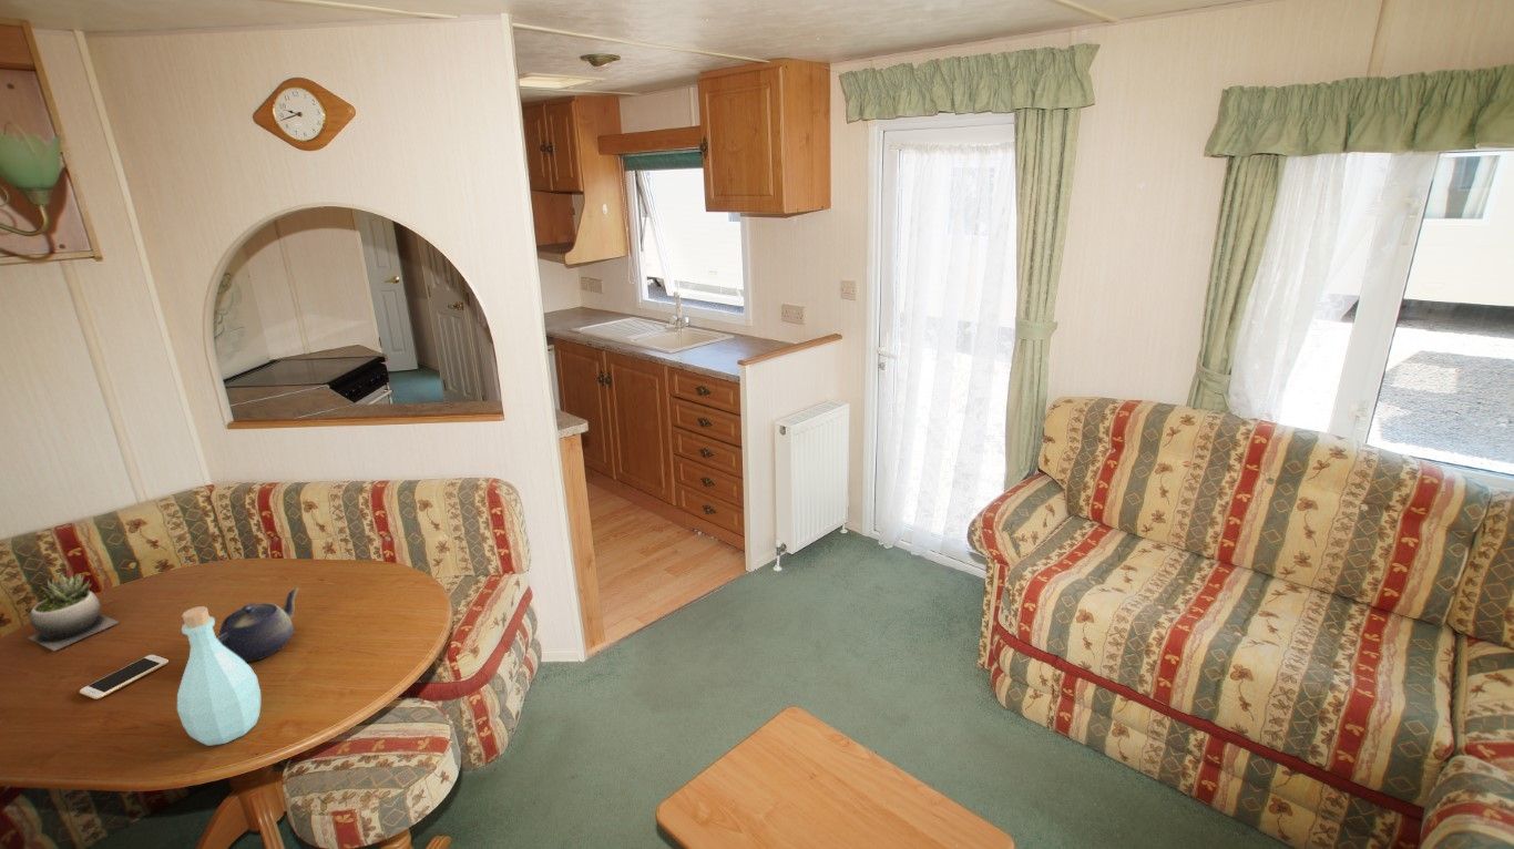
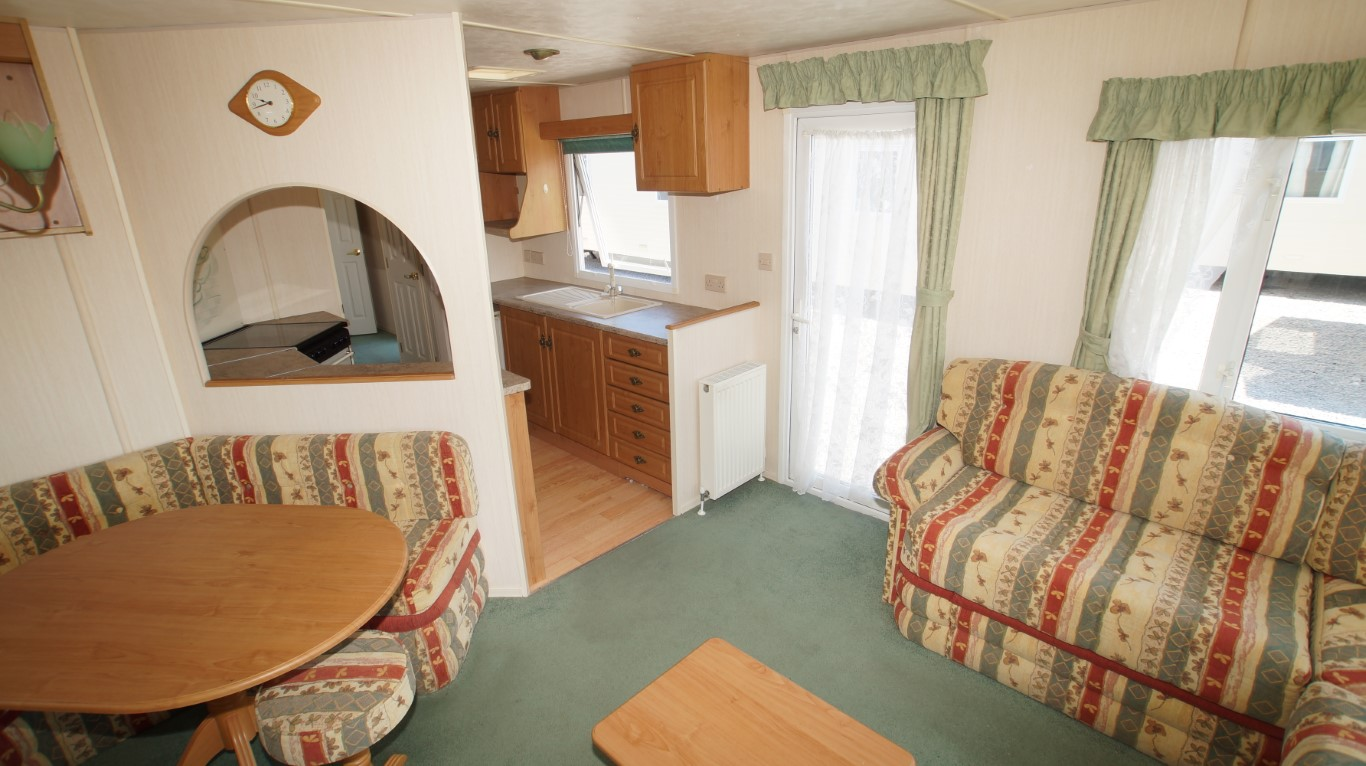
- smartphone (125, 675)
- bottle (212, 671)
- succulent plant (65, 604)
- teapot (257, 625)
